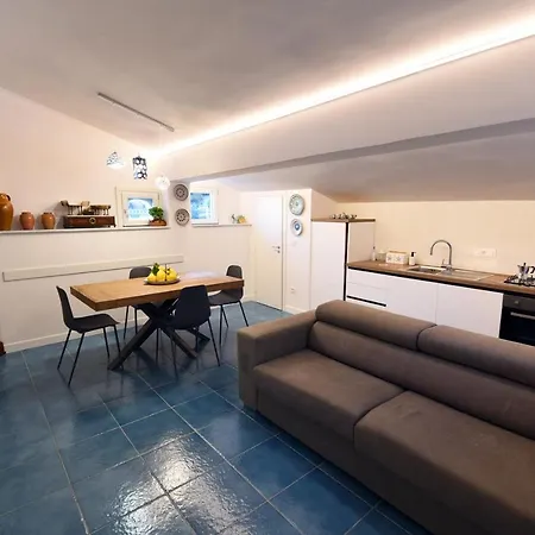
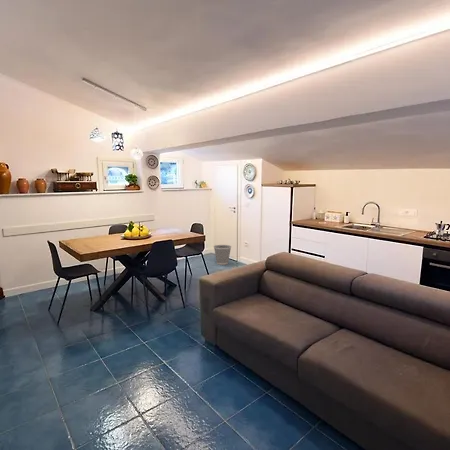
+ wastebasket (222, 254)
